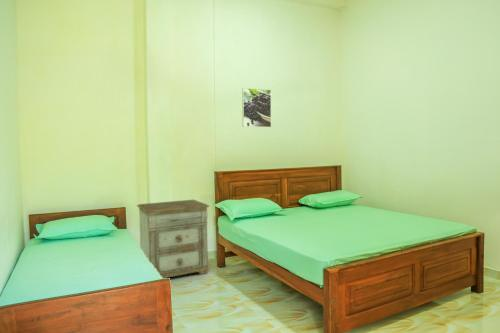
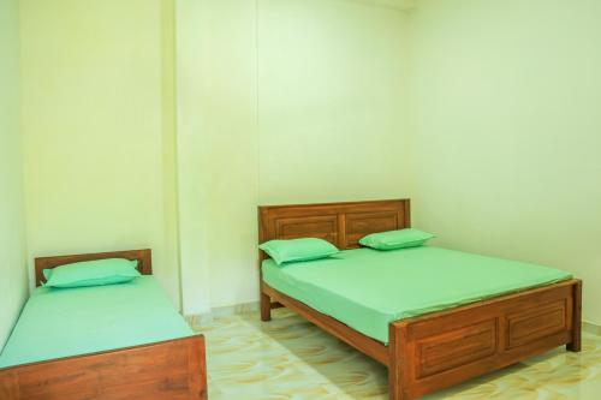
- nightstand (173, 238)
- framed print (256, 108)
